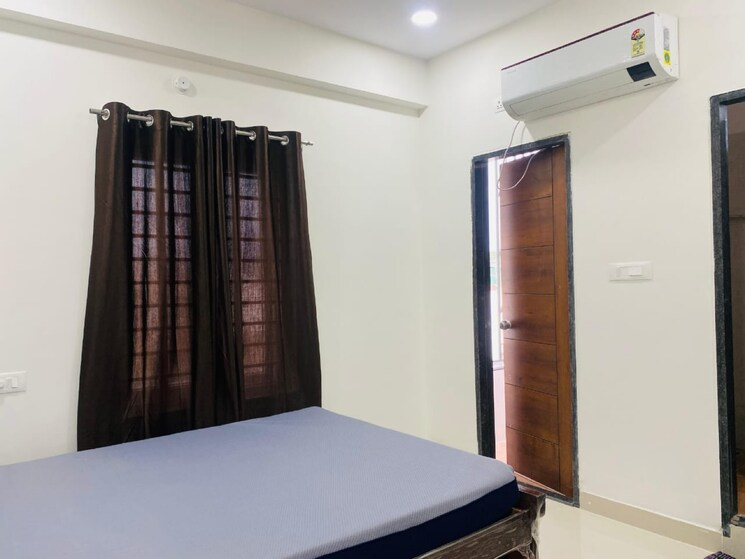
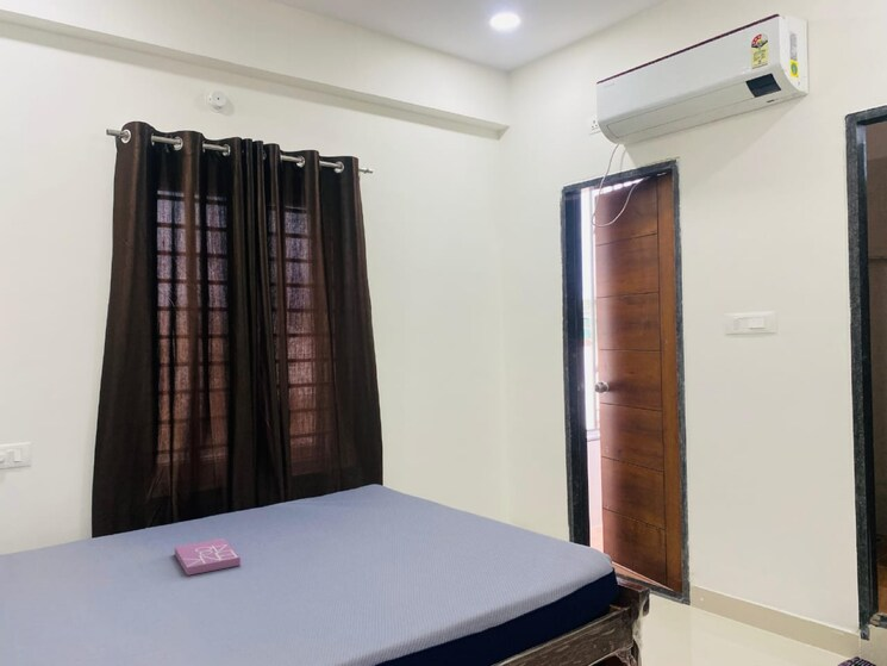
+ book (206, 555)
